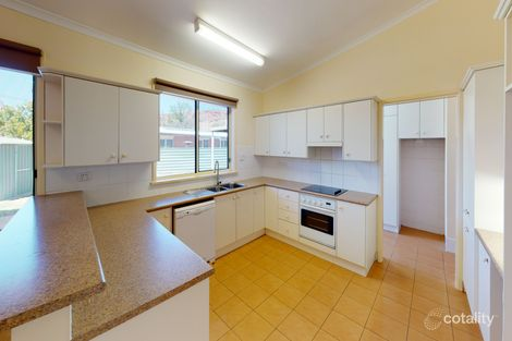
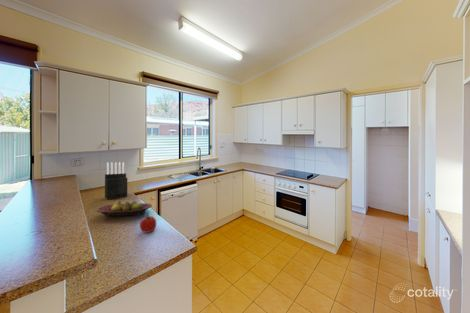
+ fruit bowl (125, 207)
+ apple (148, 223)
+ knife block (116, 179)
